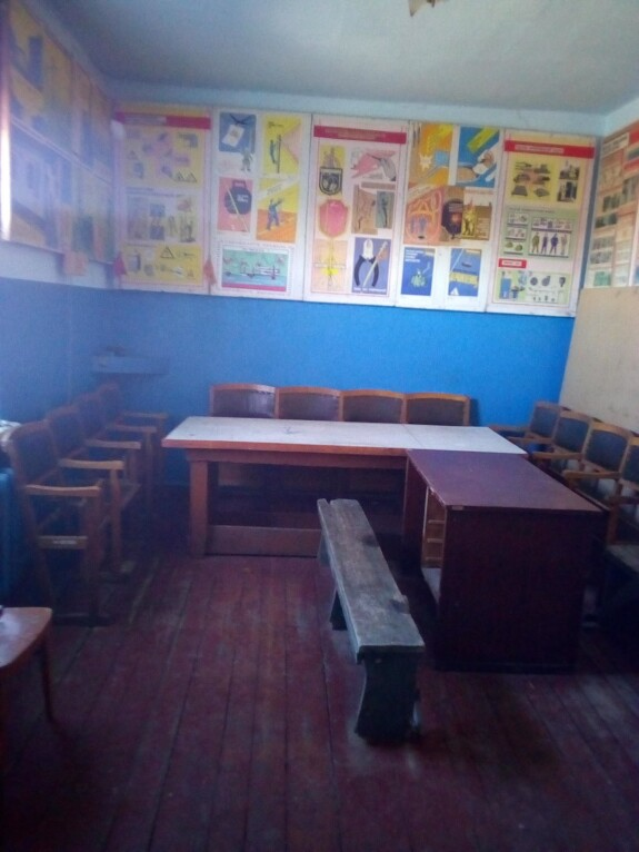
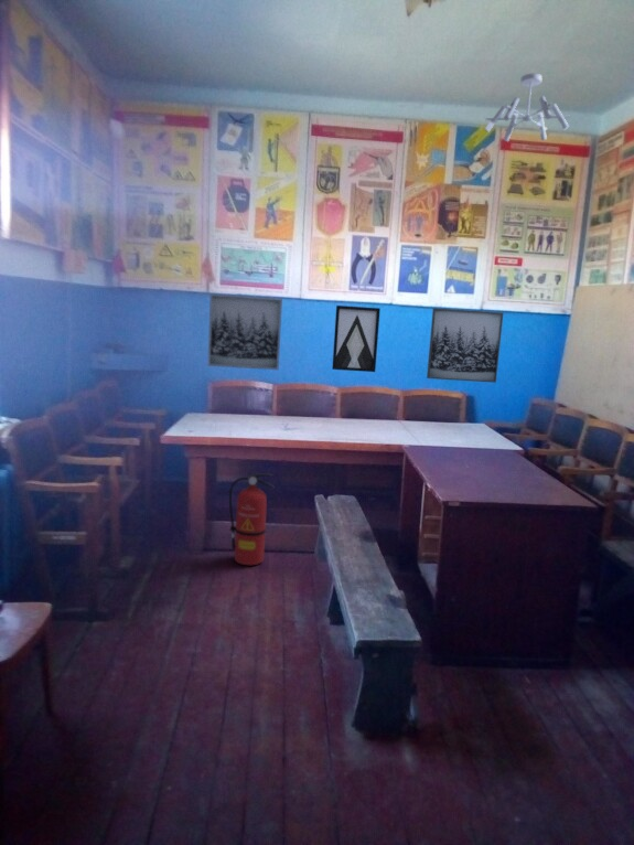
+ wall art (245, 332)
+ fire extinguisher (250, 516)
+ wall art (355, 339)
+ ceiling light fixture (528, 104)
+ wall art (464, 345)
